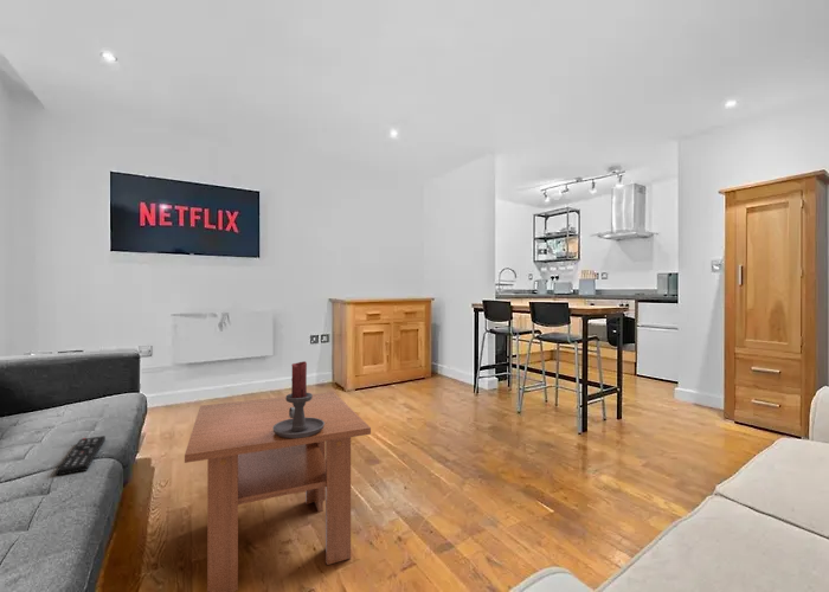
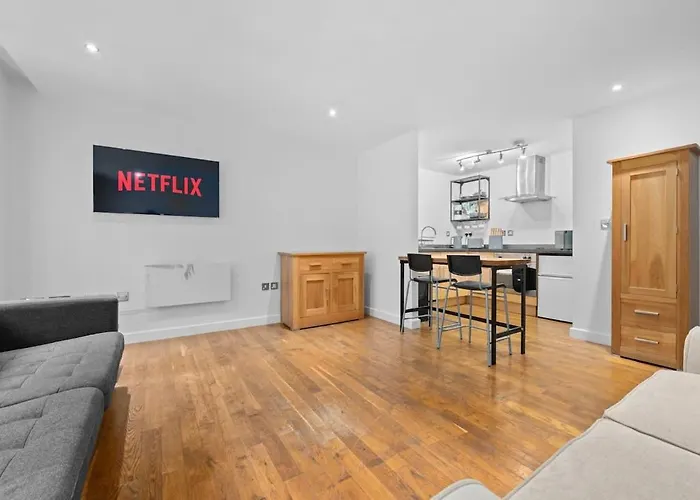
- coffee table (277, 477)
- candle holder (297, 394)
- remote control (83, 452)
